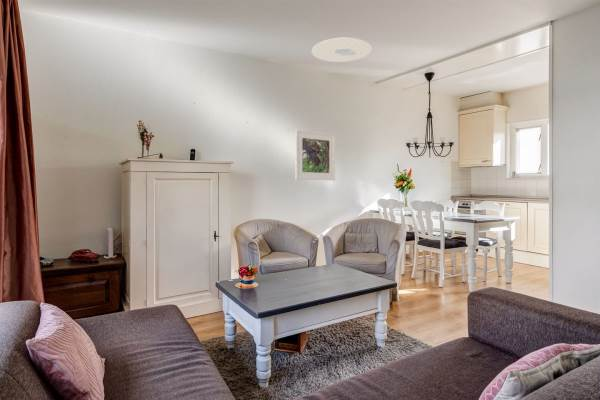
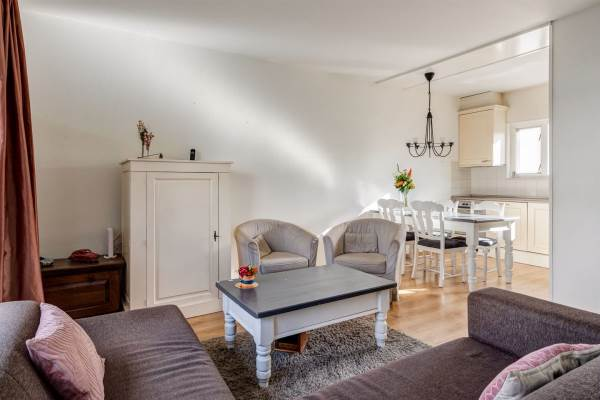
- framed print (315, 155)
- ceiling light (341, 48)
